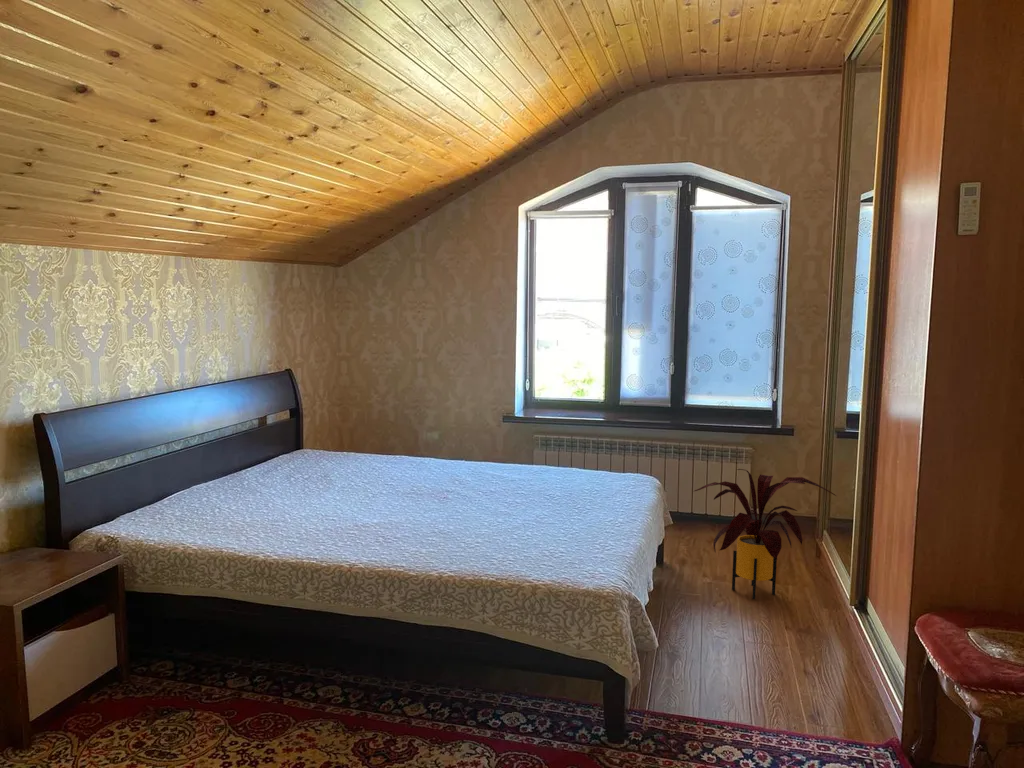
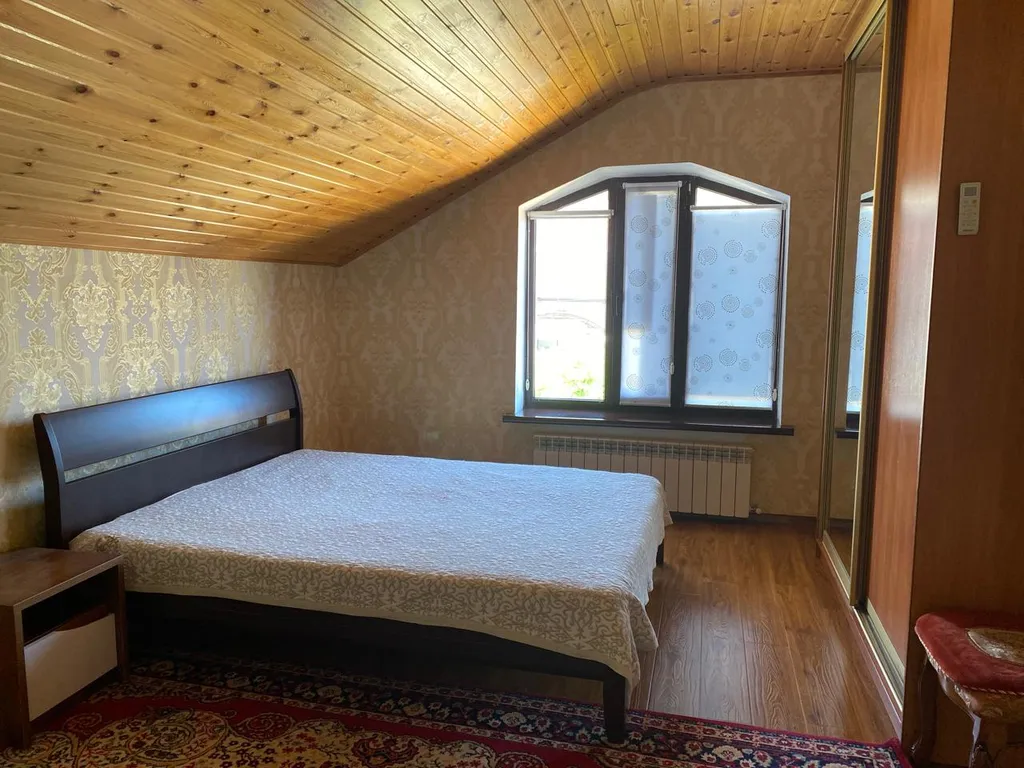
- house plant (762, 530)
